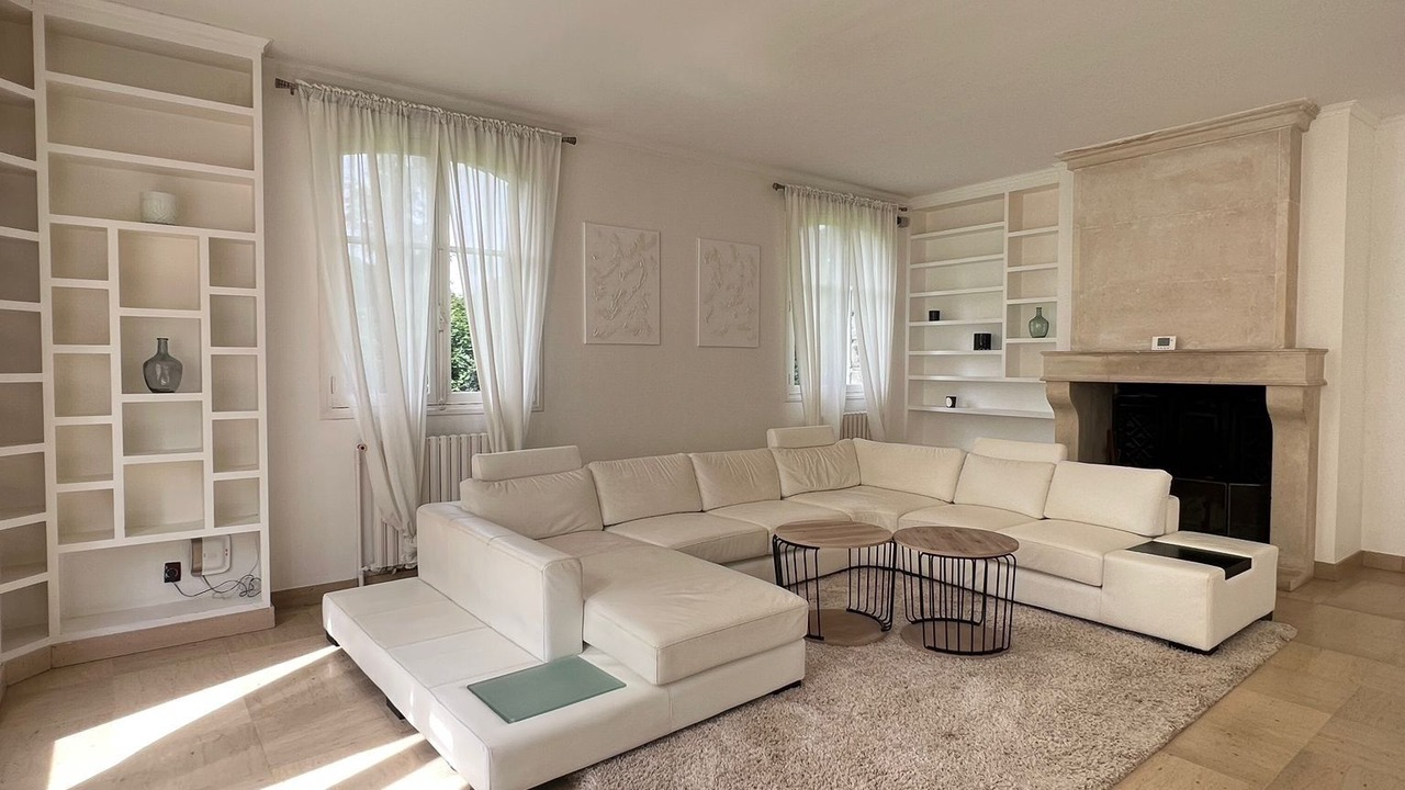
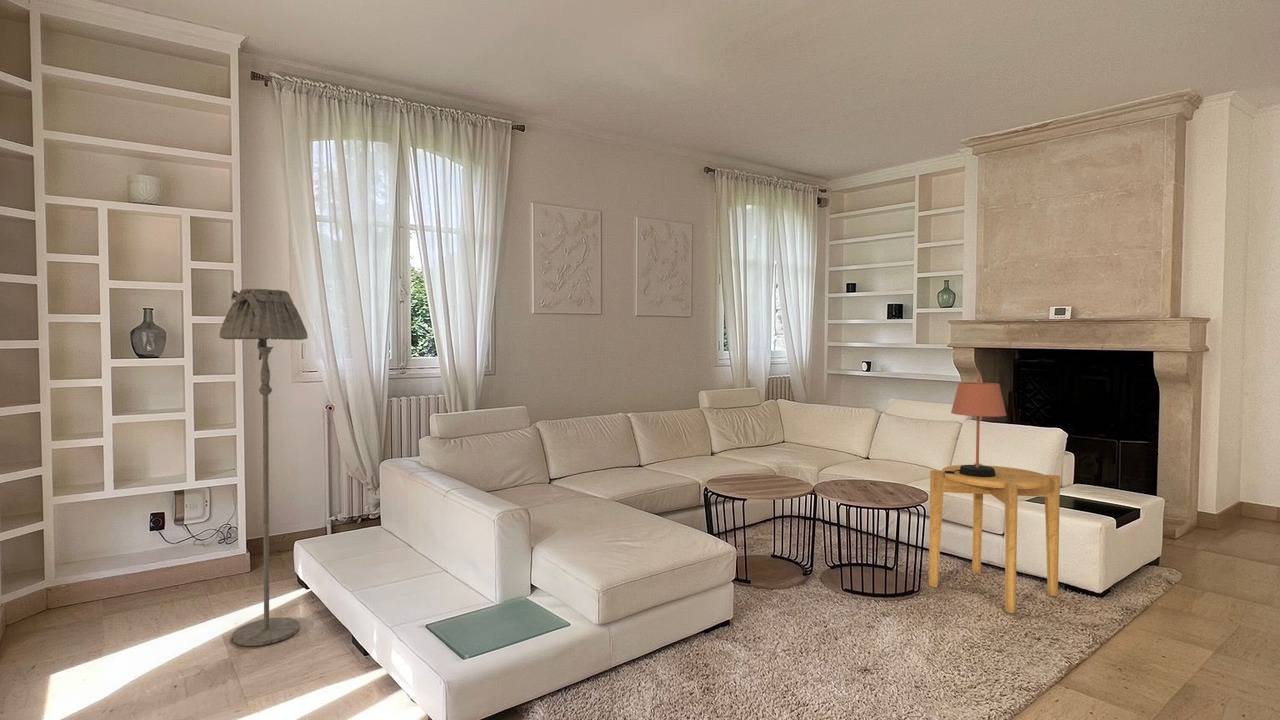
+ side table (981, 531)
+ floor lamp (265, 462)
+ table lamp (977, 424)
